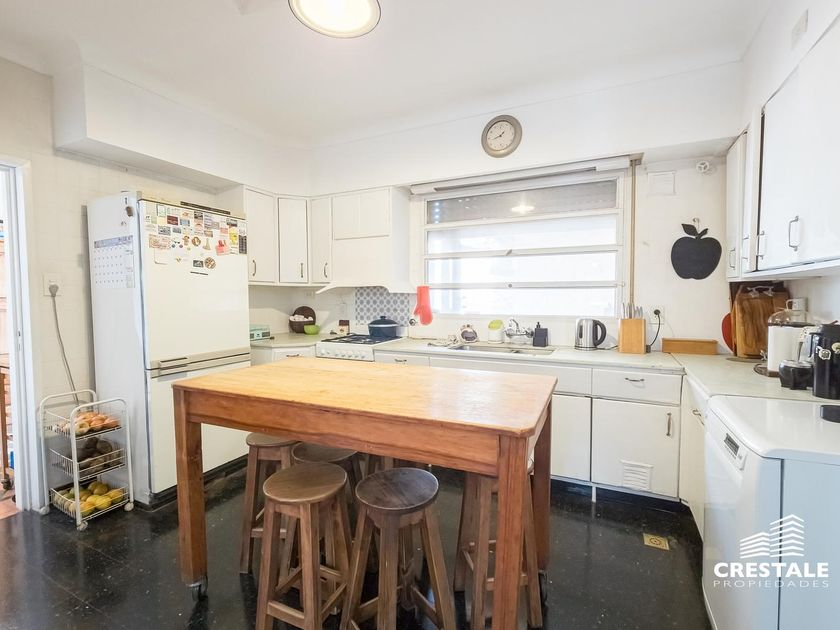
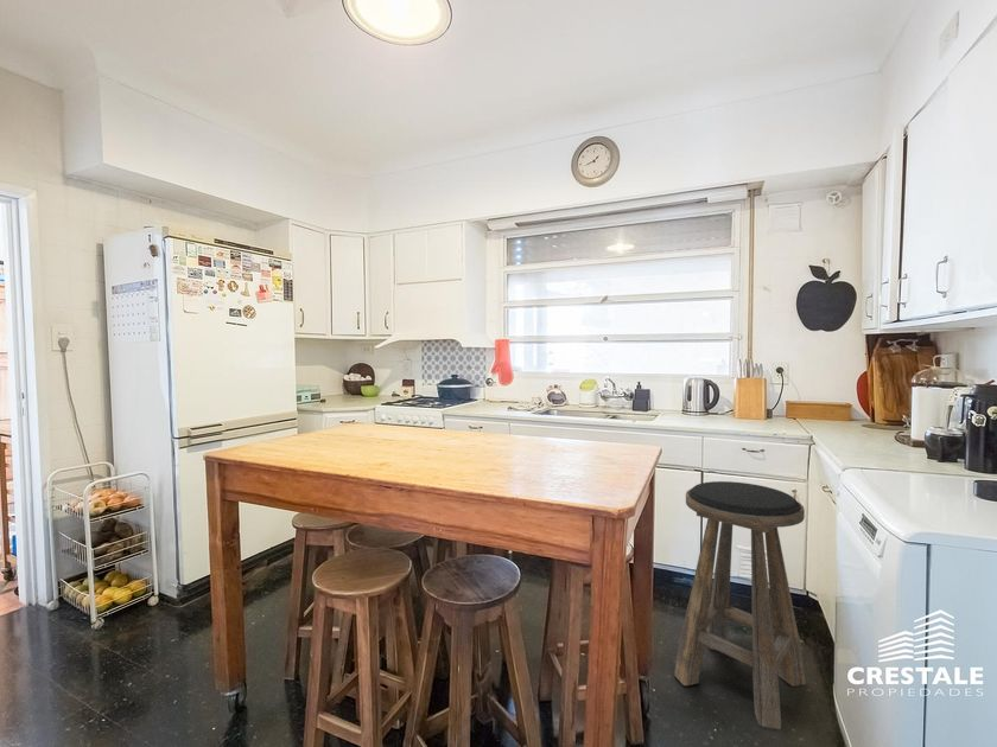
+ stool (729, 586)
